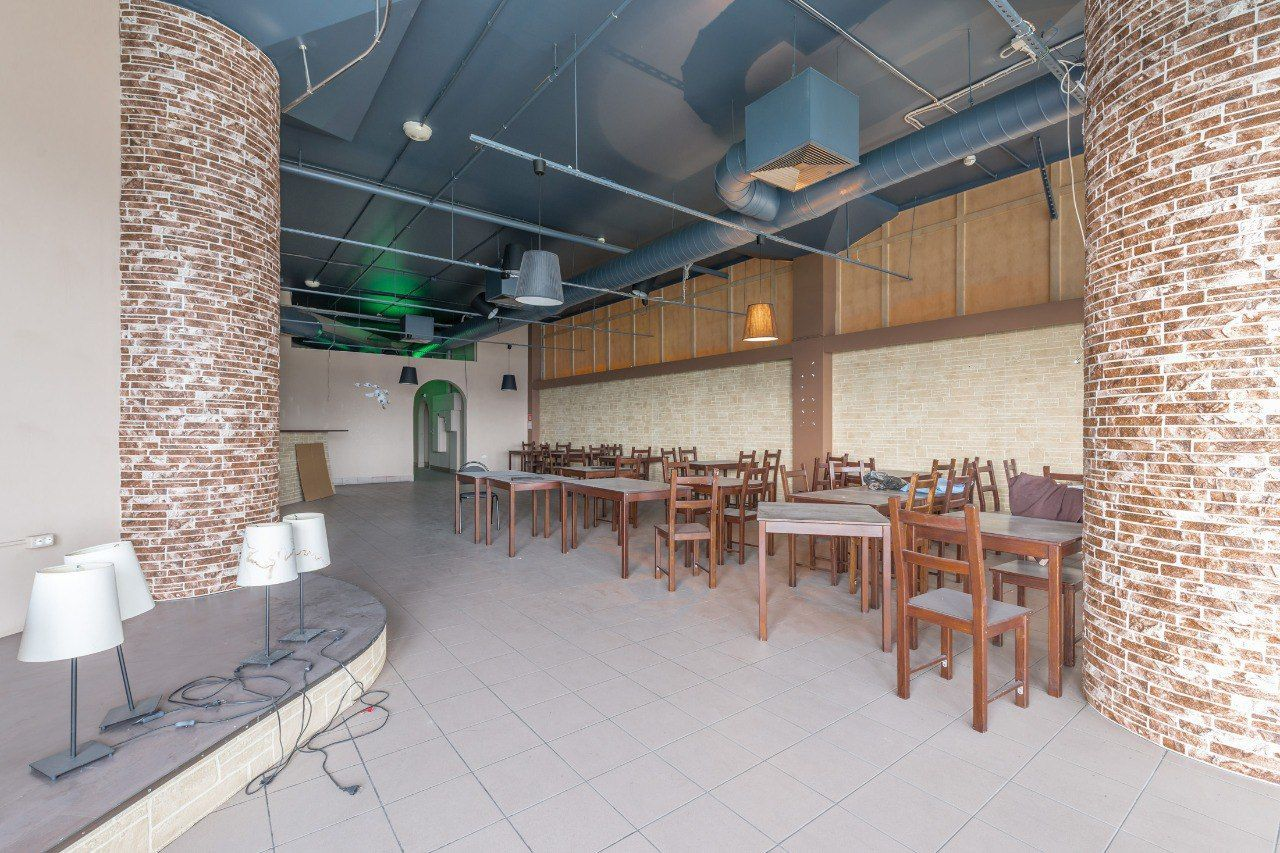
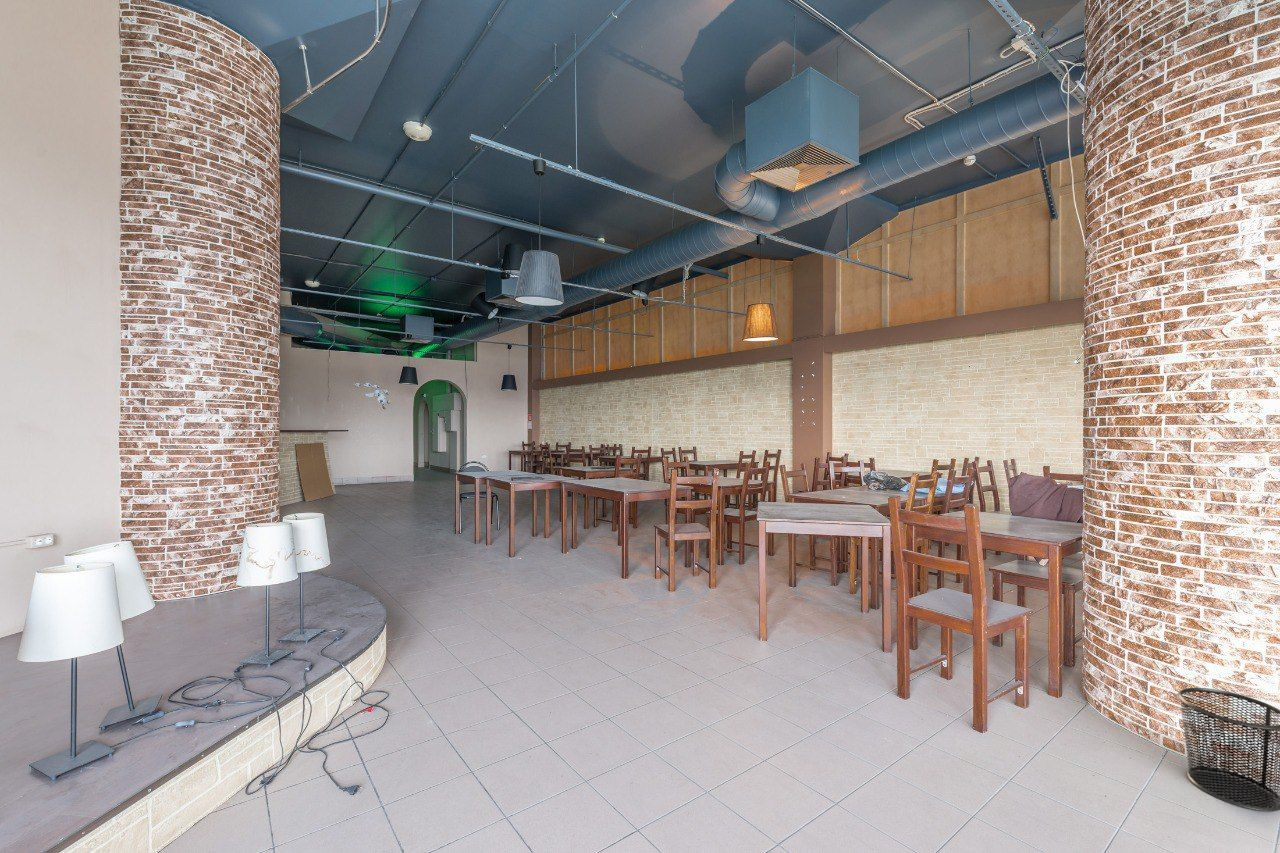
+ waste bin (1232, 747)
